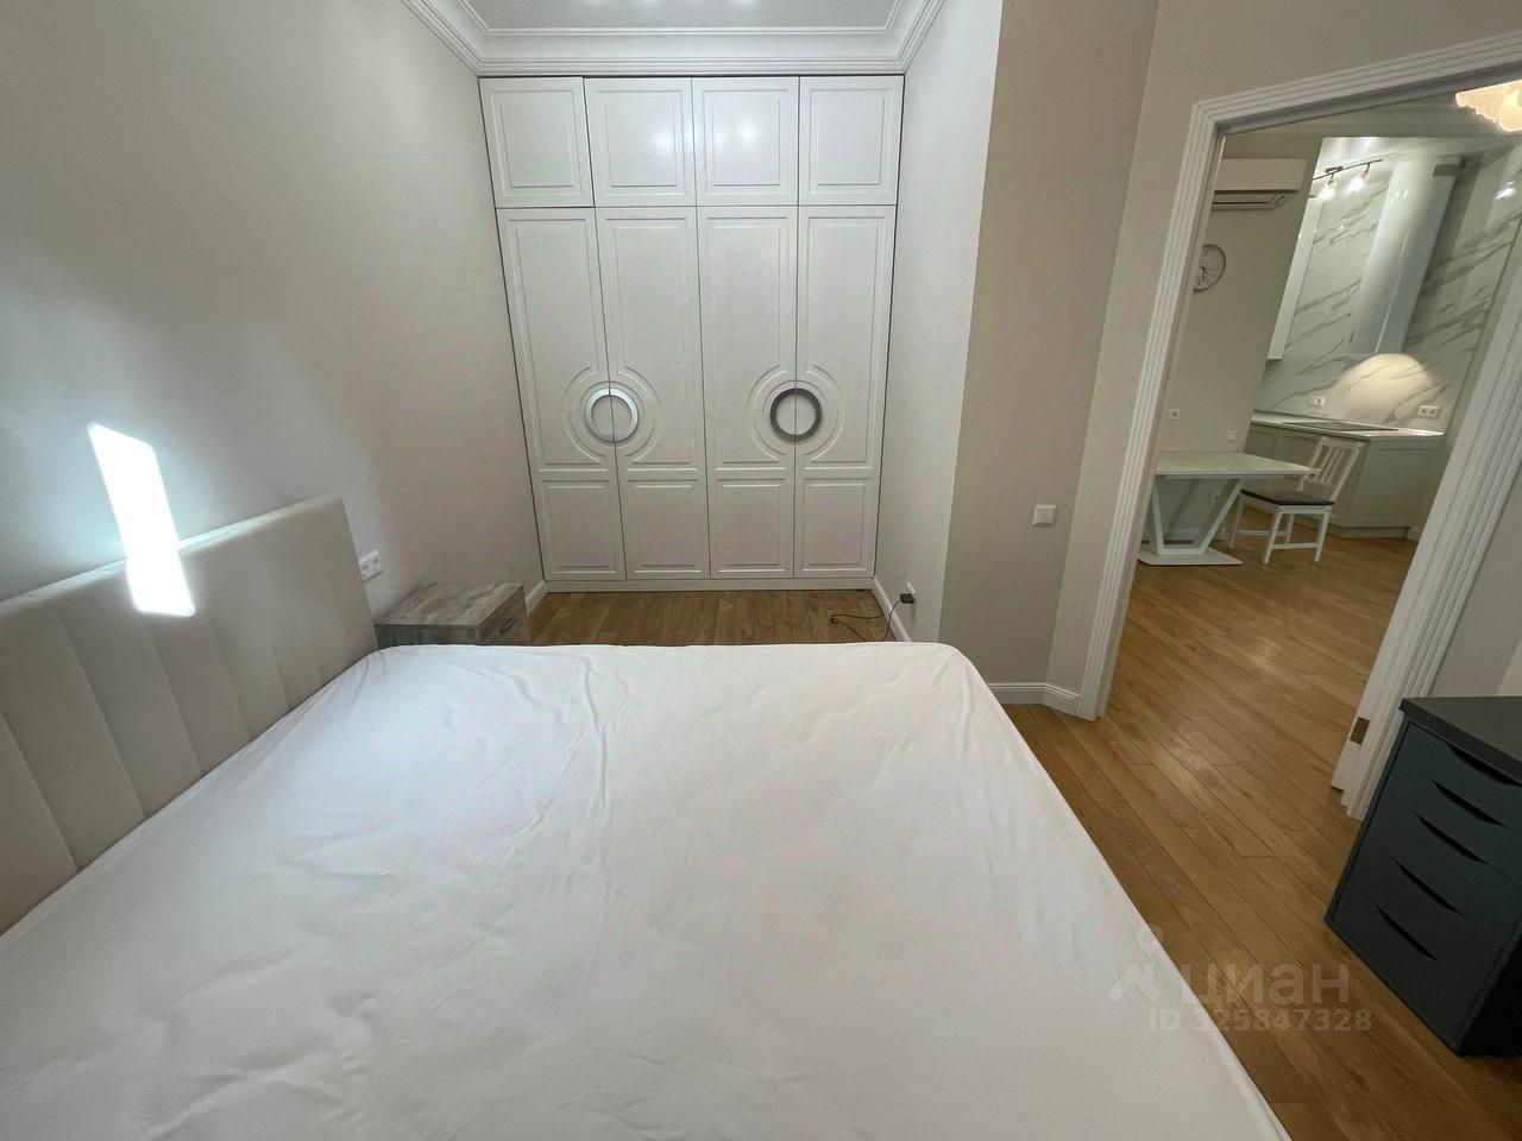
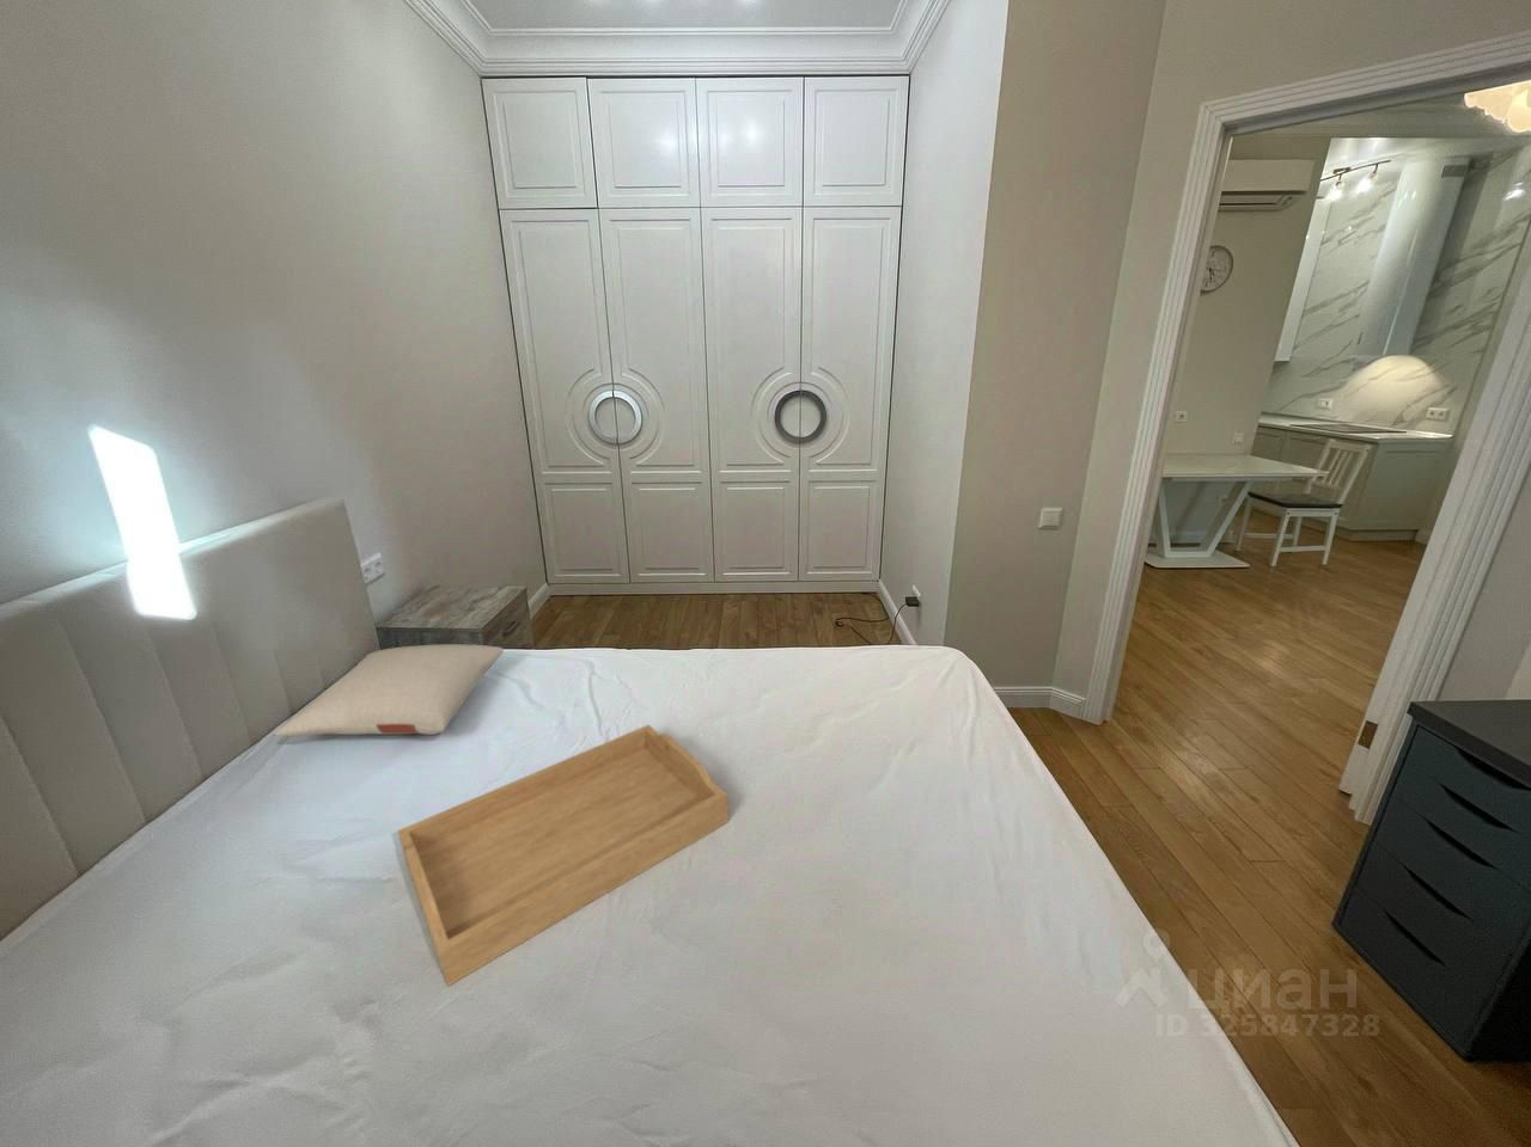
+ serving tray (569, 820)
+ pillow (401, 687)
